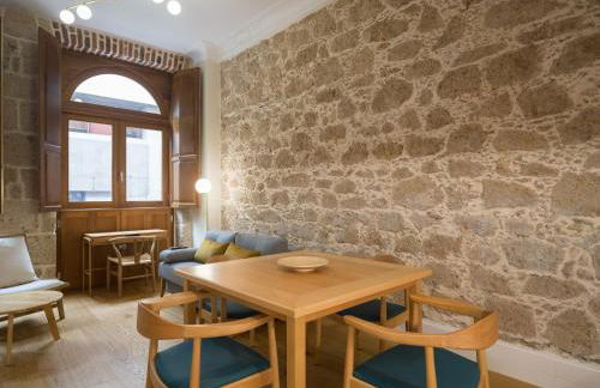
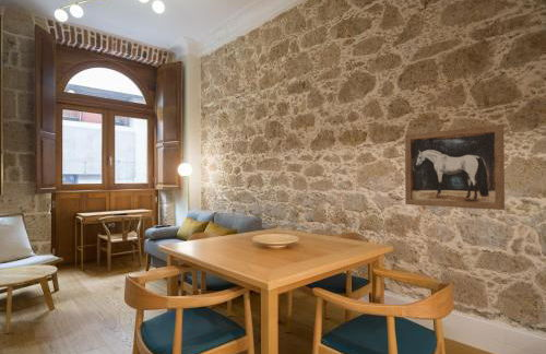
+ wall art (449, 168)
